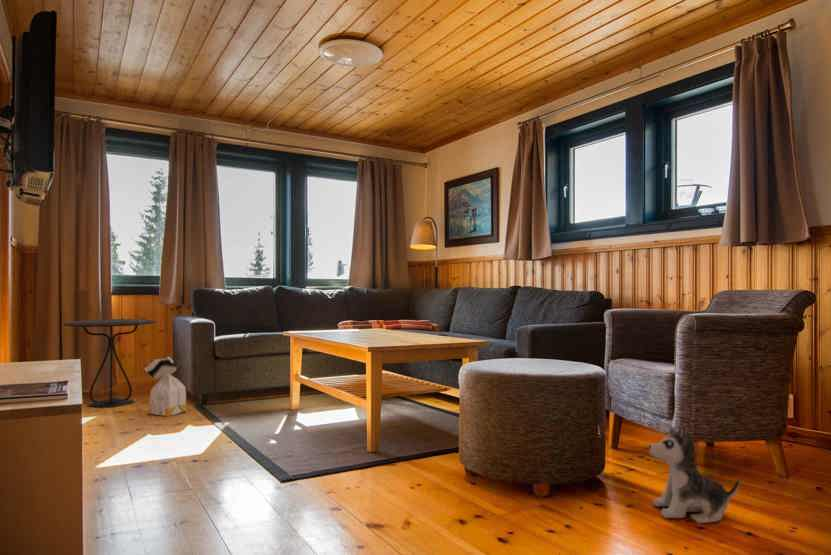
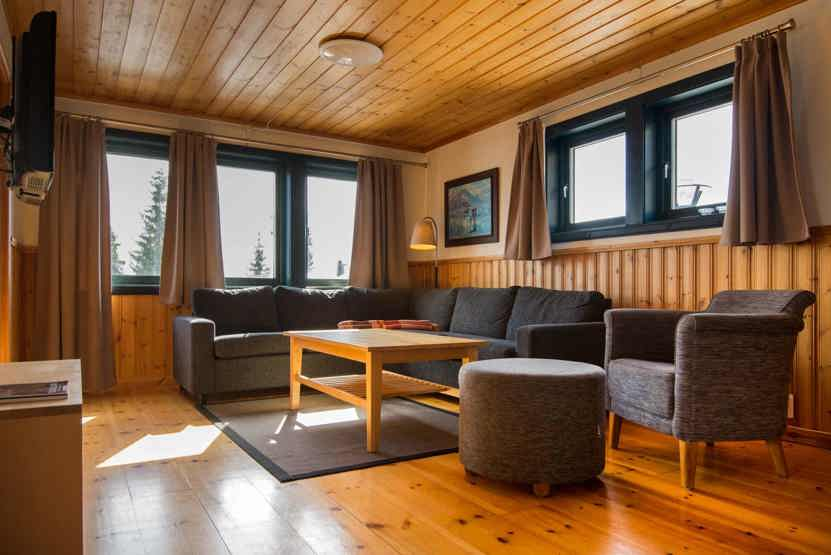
- plush toy (694, 467)
- side table (111, 362)
- bag (167, 384)
